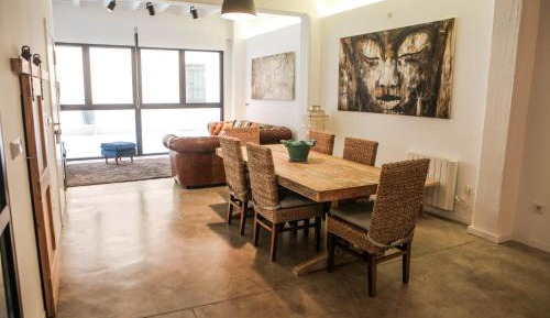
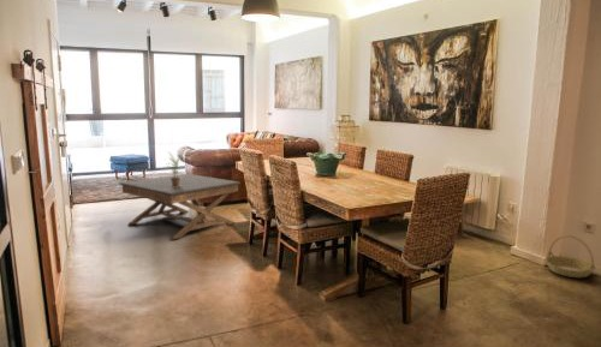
+ coffee table (182, 203)
+ basket (570, 257)
+ potted plant (175, 168)
